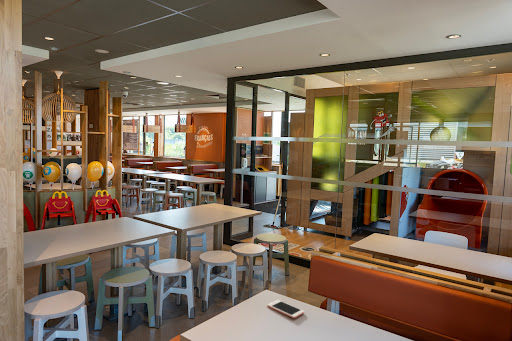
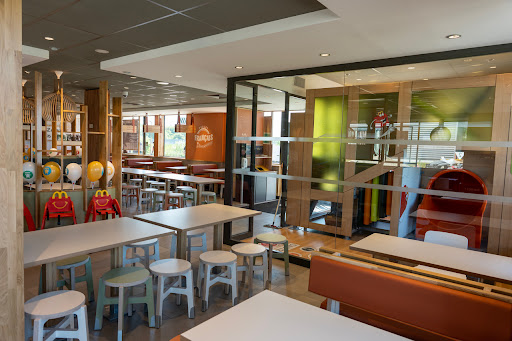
- cell phone (285, 308)
